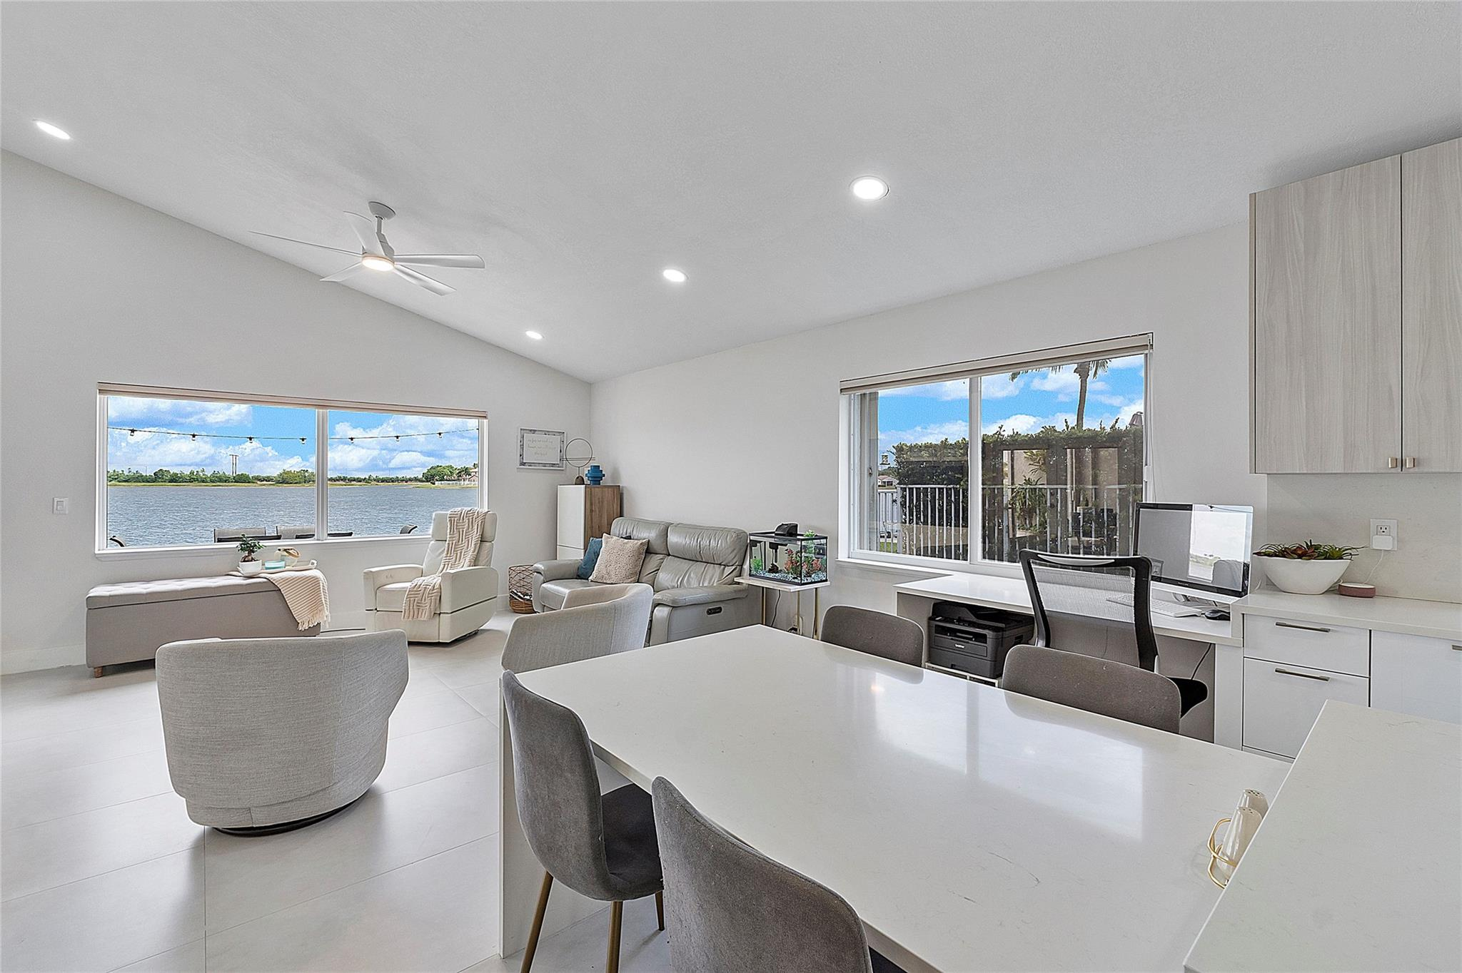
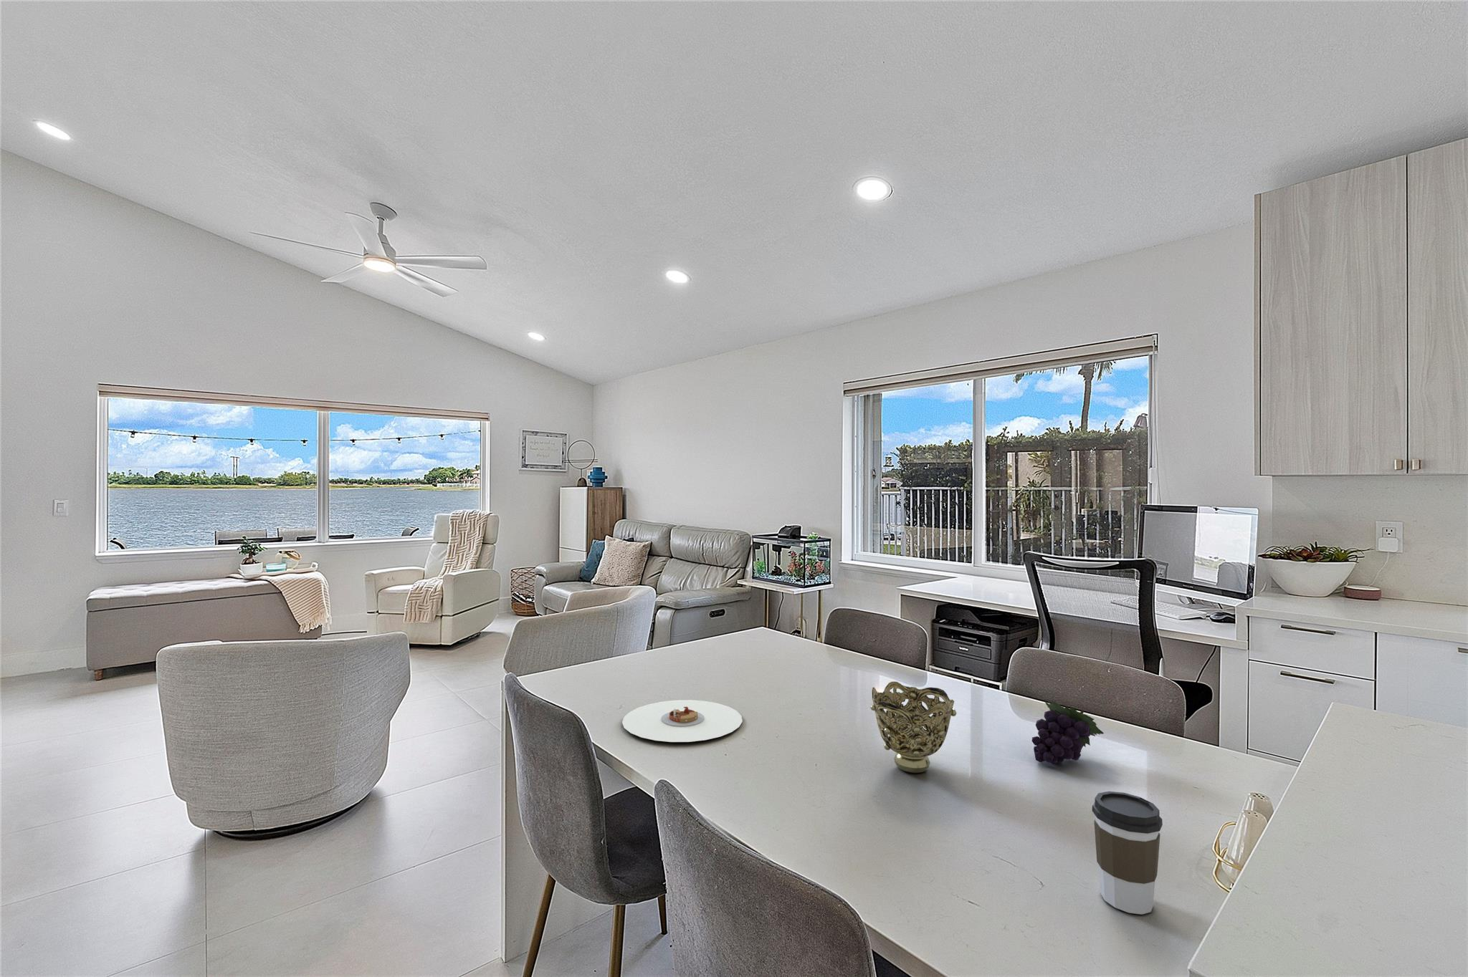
+ plate (683, 713)
+ fruit (1066, 731)
+ decorative bowl (912, 729)
+ coffee cup (1127, 852)
